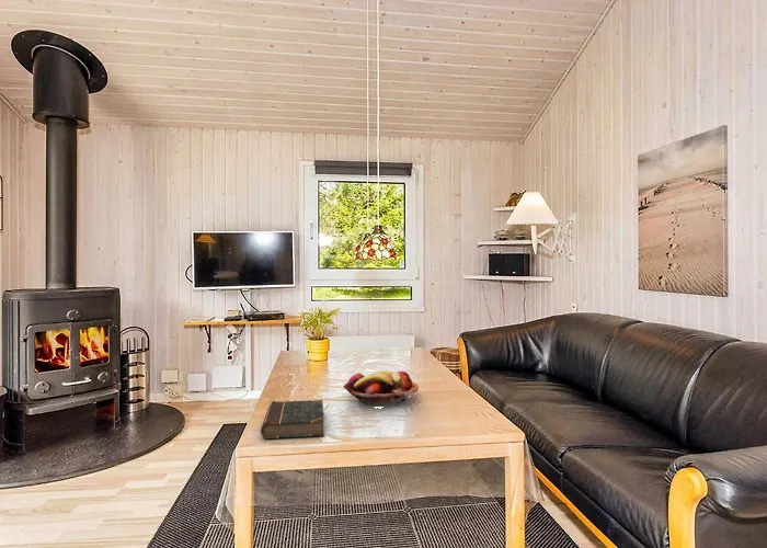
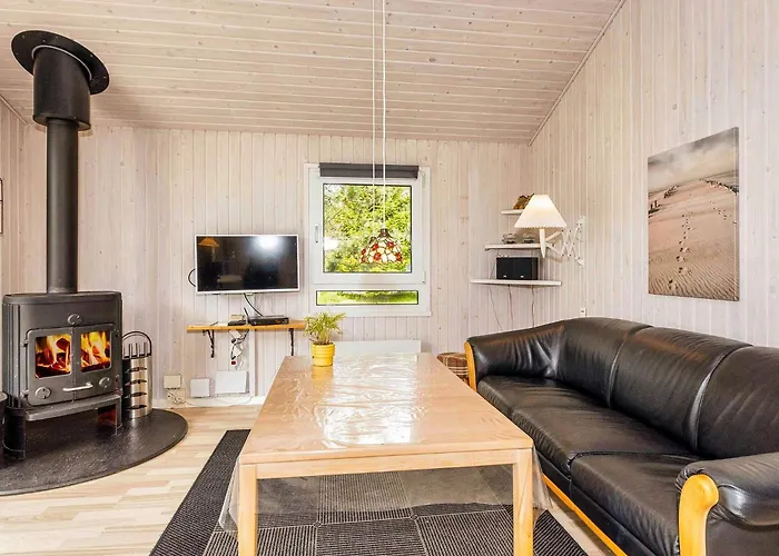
- book (294, 416)
- fruit basket (382, 385)
